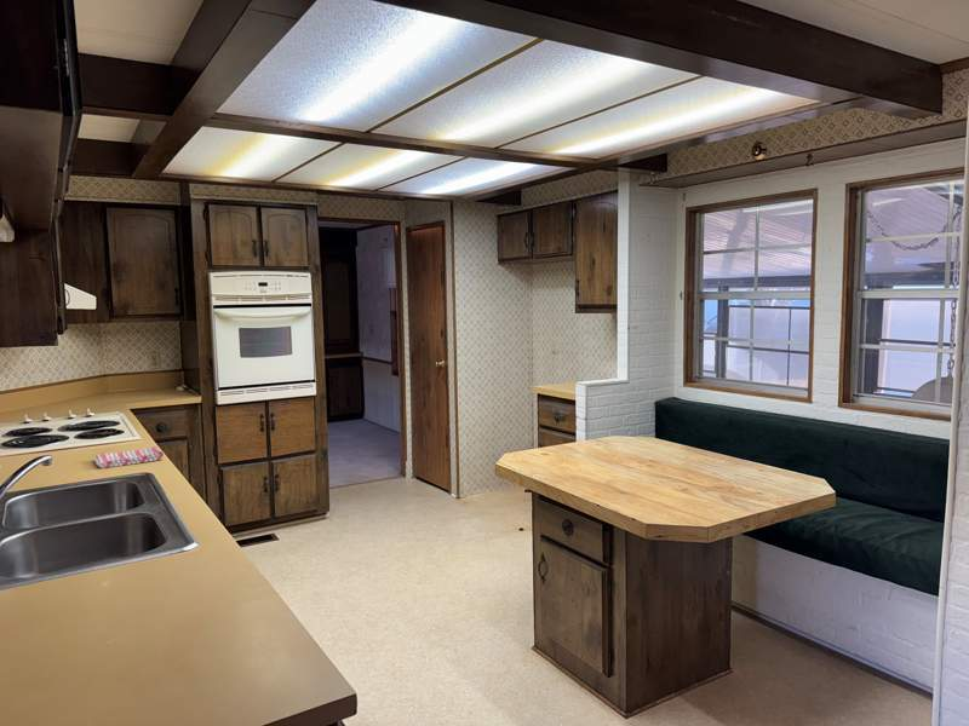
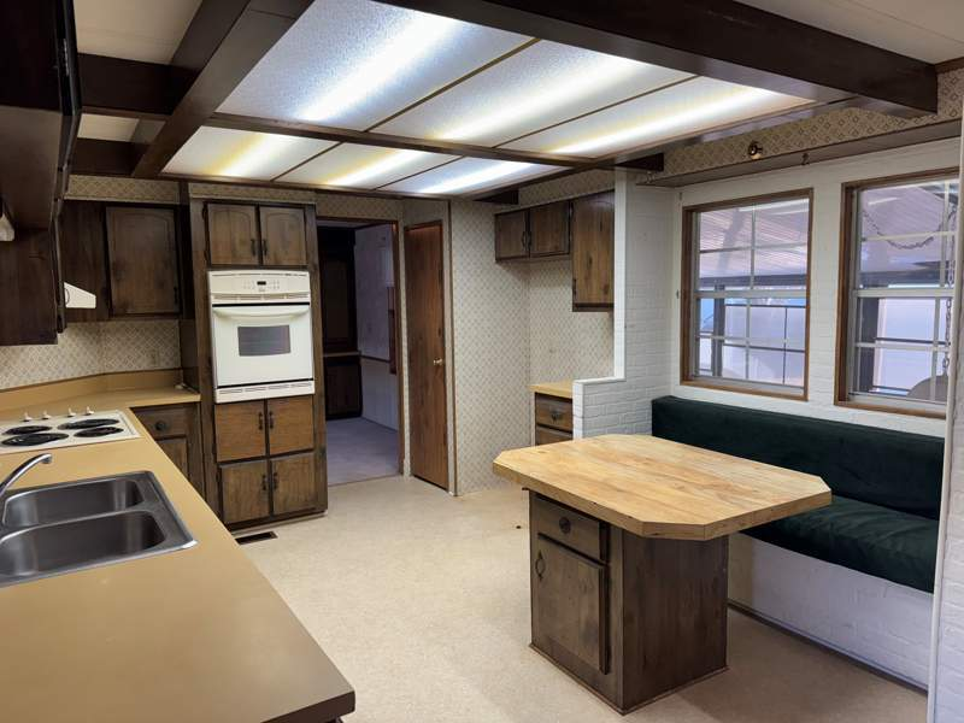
- dish towel (128, 455)
